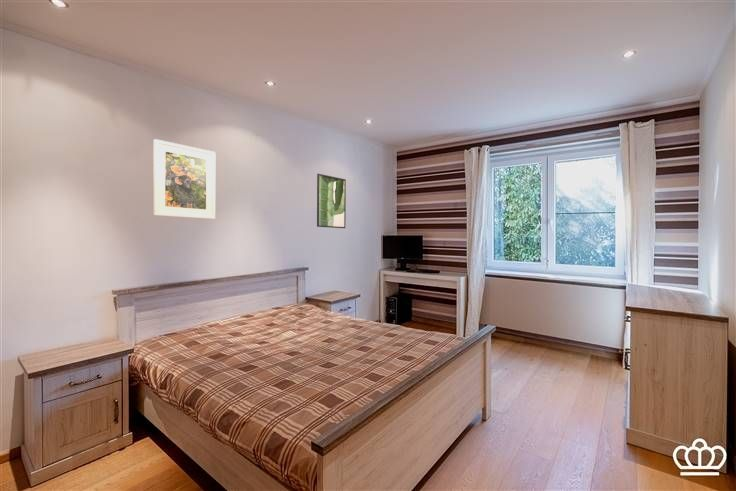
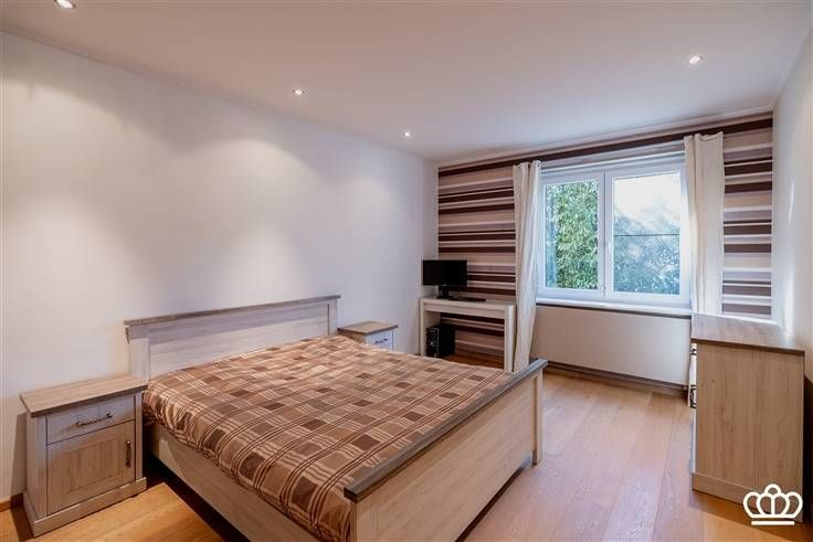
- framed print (186, 181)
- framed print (331, 202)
